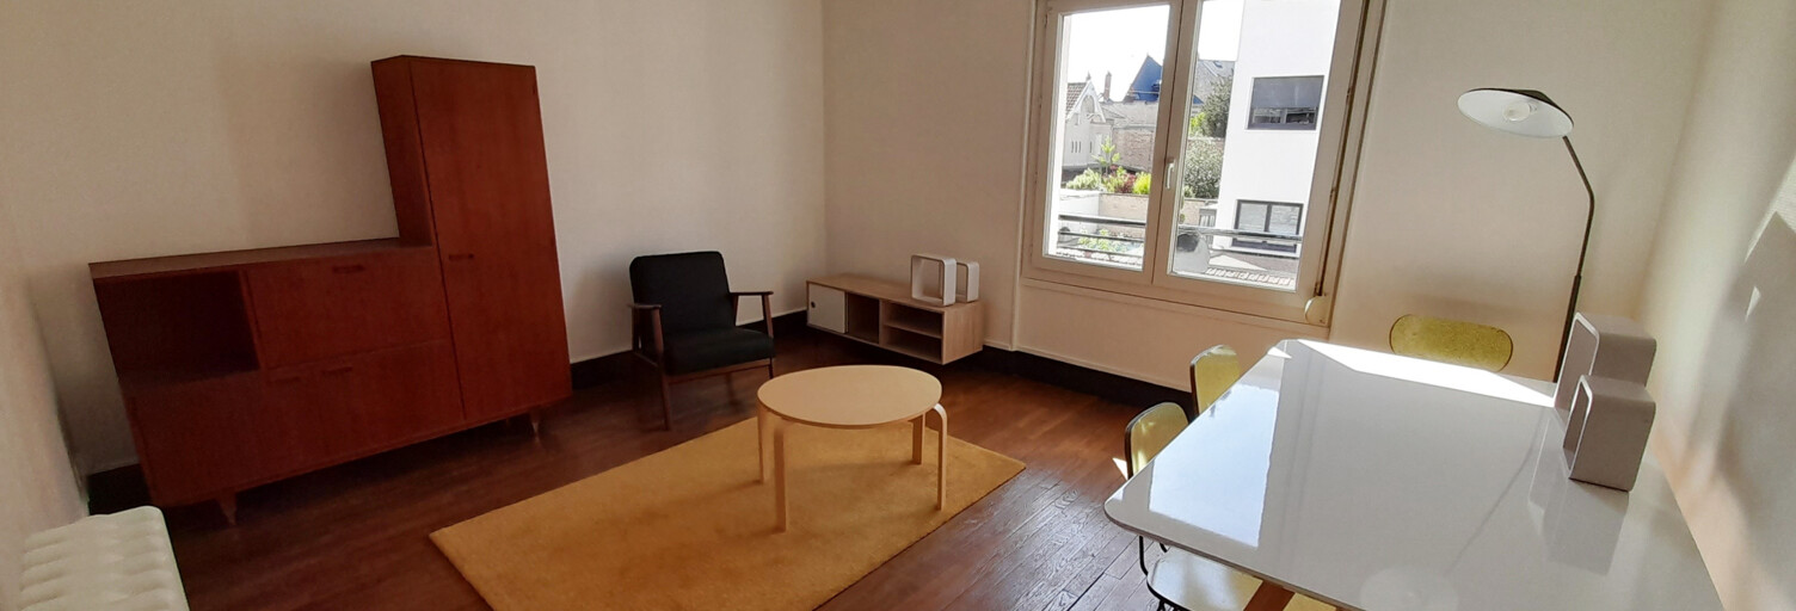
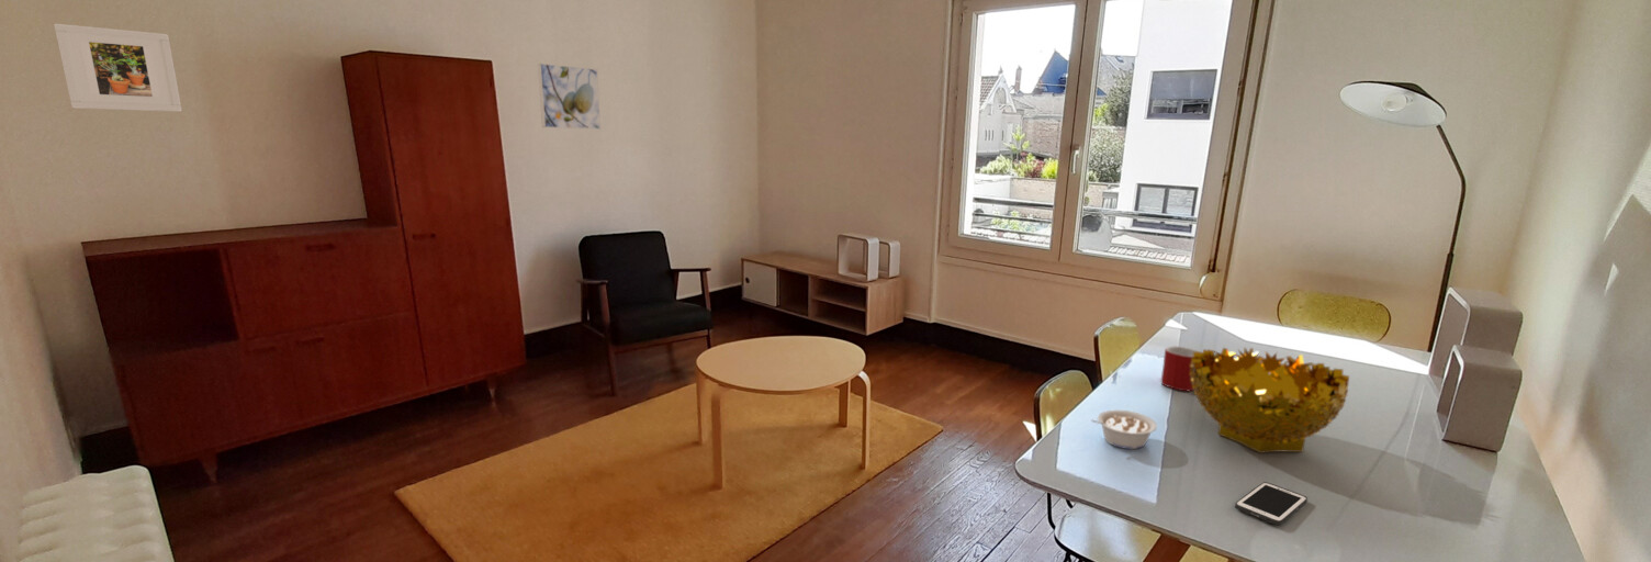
+ cell phone (1271, 502)
+ legume (1125, 429)
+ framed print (570, 98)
+ decorative bowl (1261, 400)
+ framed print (121, 69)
+ mug (1187, 370)
